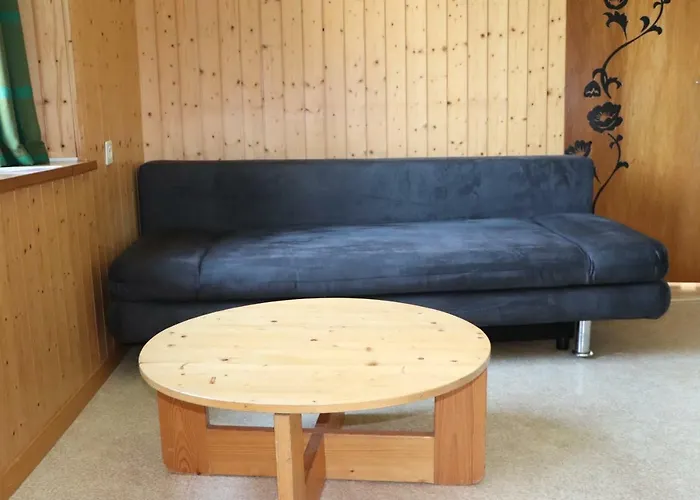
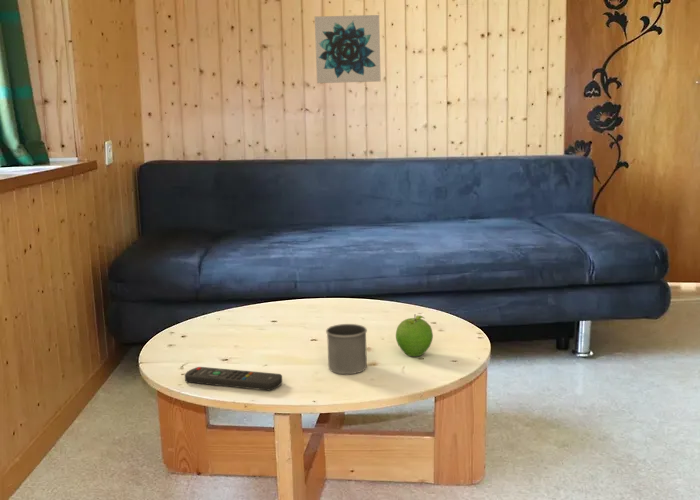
+ remote control (233, 377)
+ wall art (347, 49)
+ mug (346, 347)
+ fruit (414, 334)
